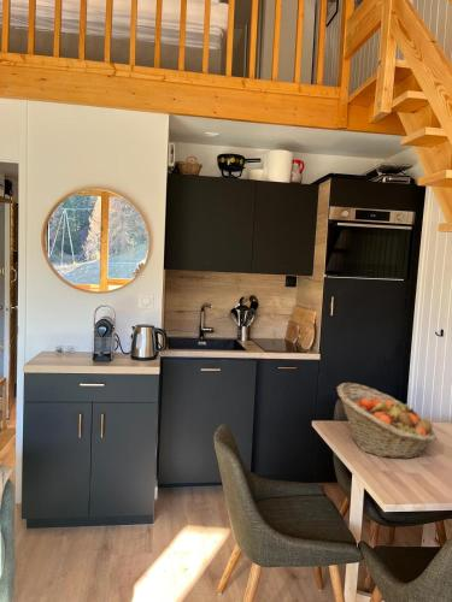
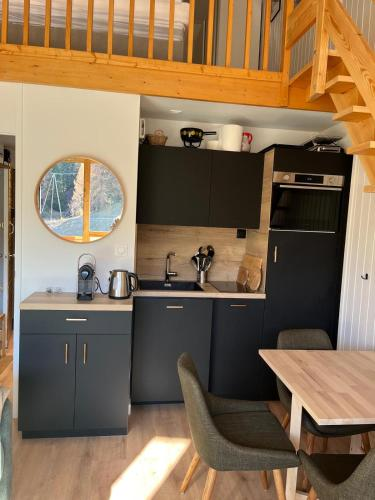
- fruit basket (383, 418)
